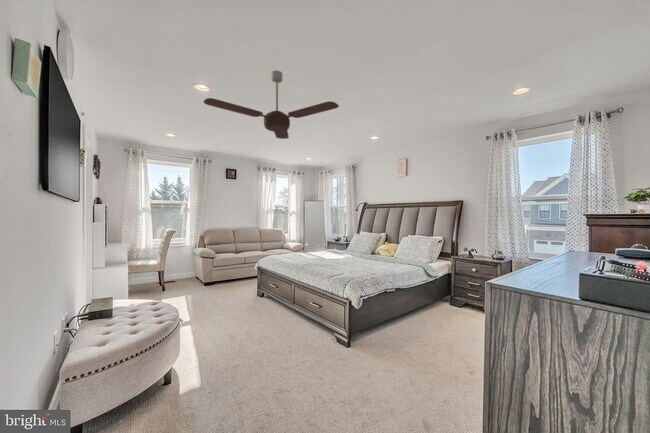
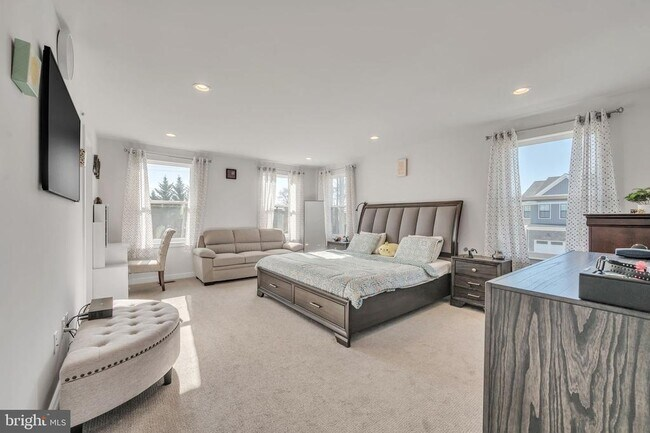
- ceiling fan (276, 104)
